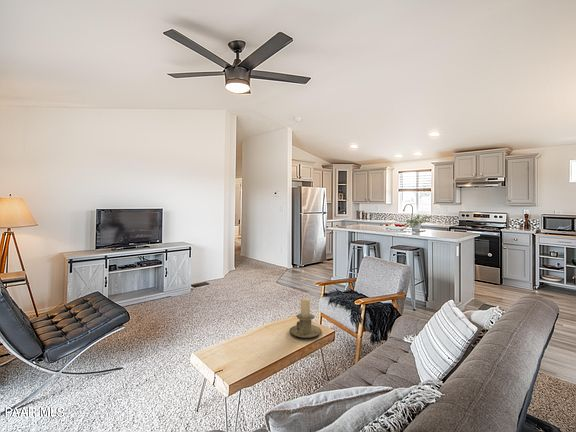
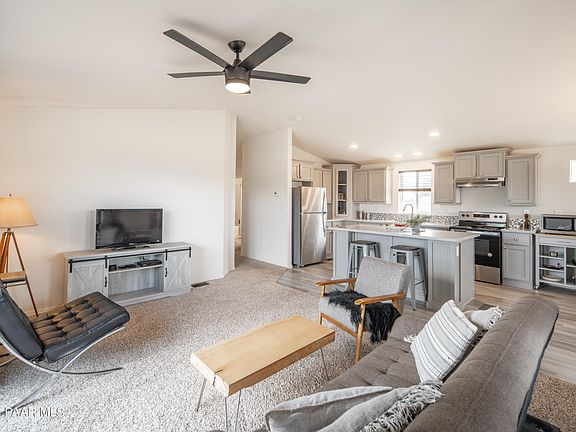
- candle holder (305, 315)
